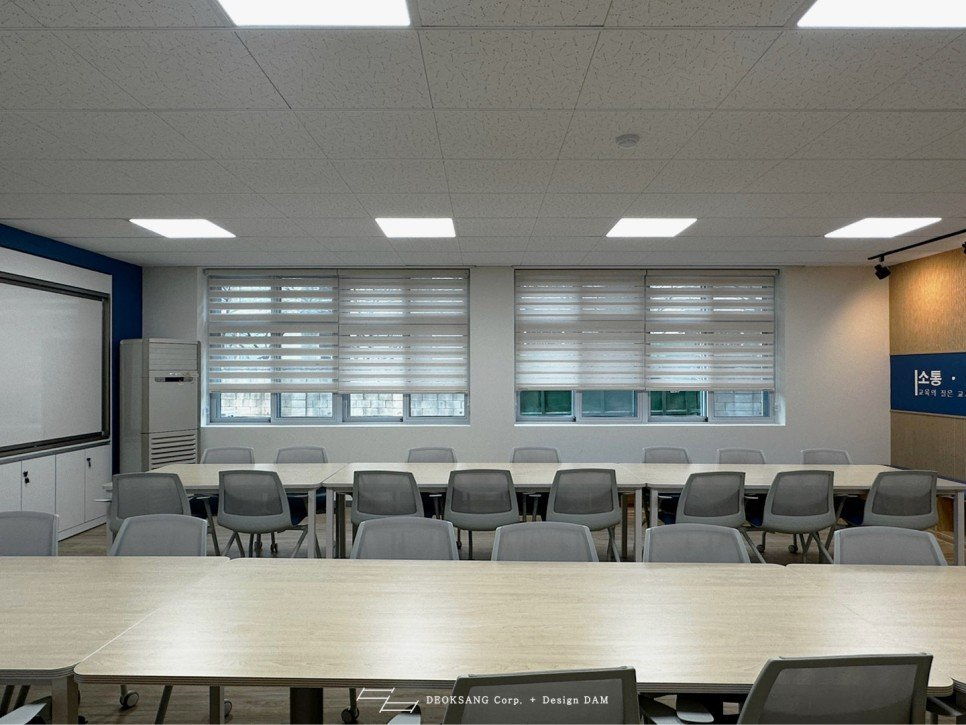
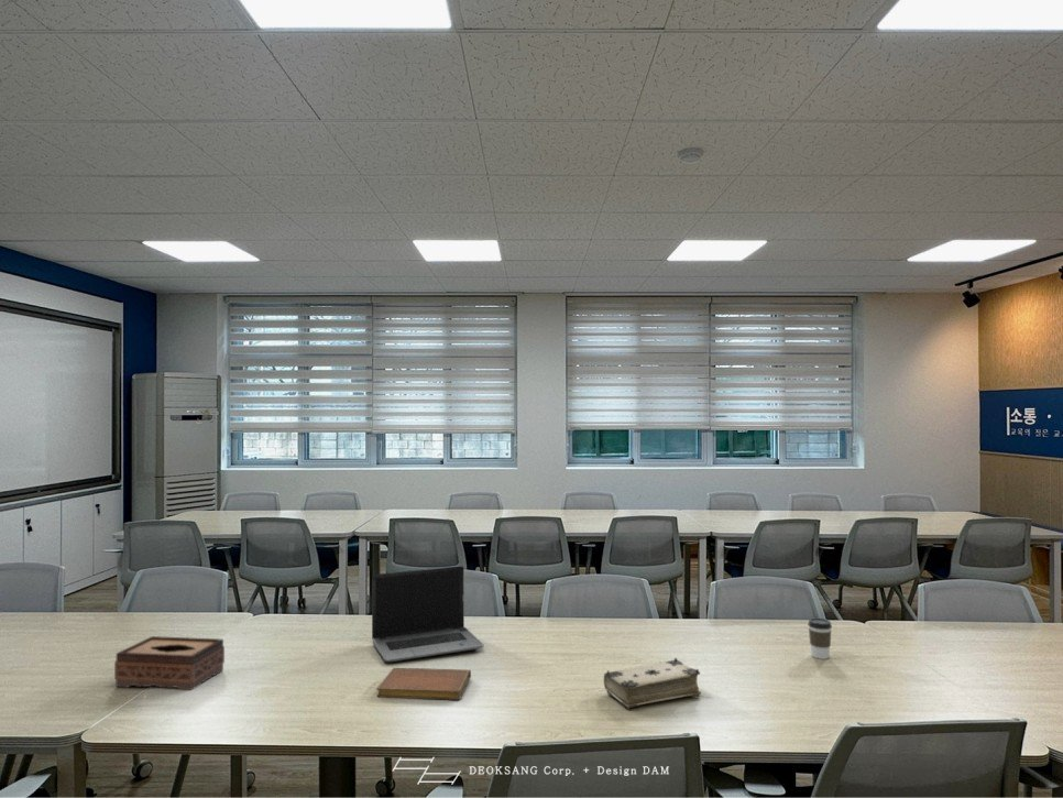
+ coffee cup (820, 638)
+ notebook (425, 682)
+ tissue box (171, 662)
+ laptop computer (427, 612)
+ book (651, 680)
